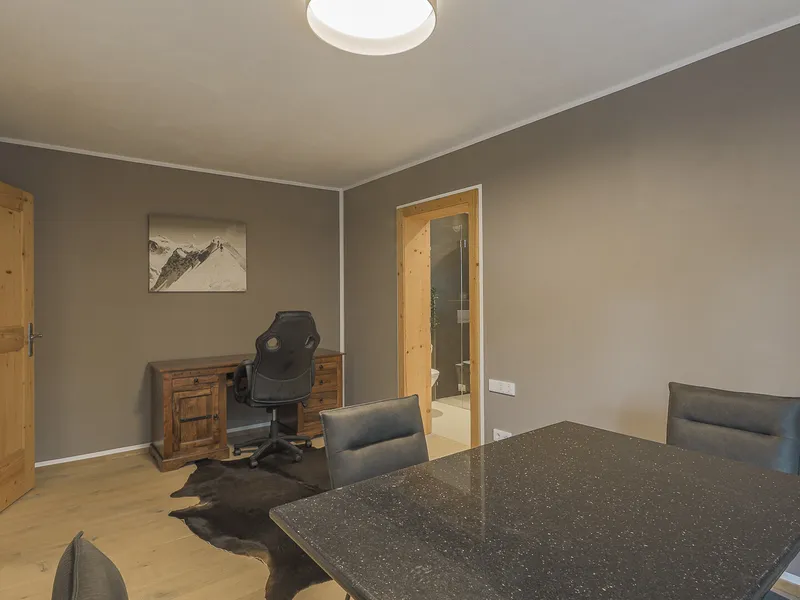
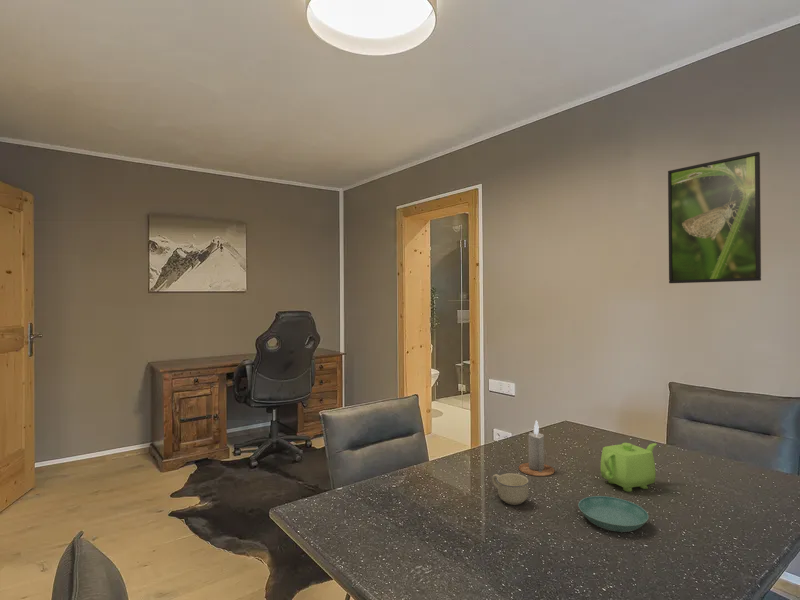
+ candle (536, 444)
+ cup (509, 488)
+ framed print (711, 222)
+ teapot (631, 463)
+ saucer (612, 515)
